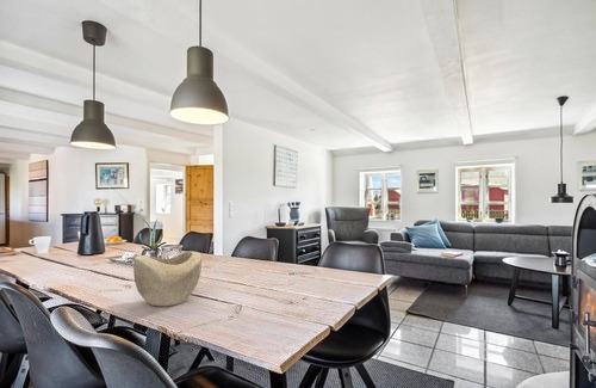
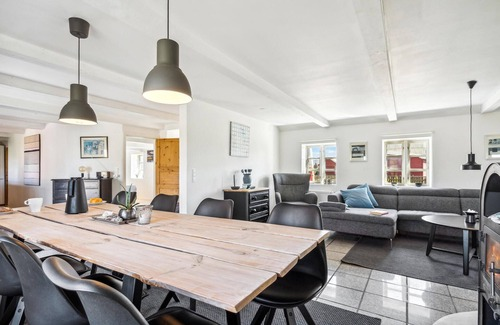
- decorative bowl (168, 277)
